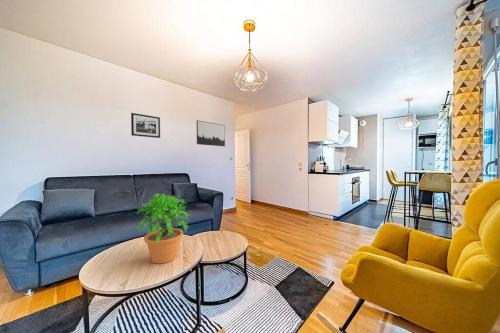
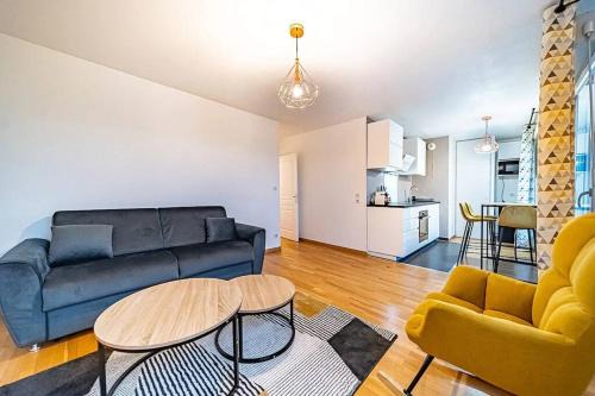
- wall art (211, 134)
- picture frame (146, 126)
- potted plant (164, 224)
